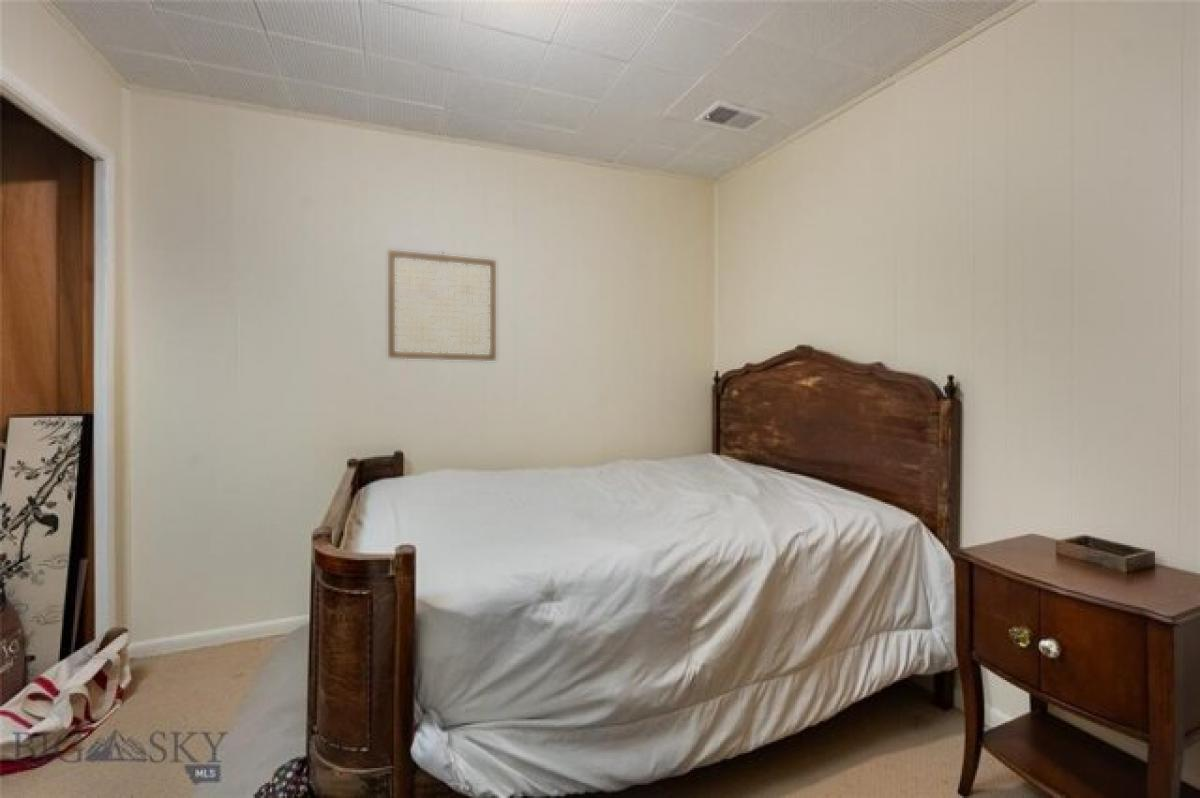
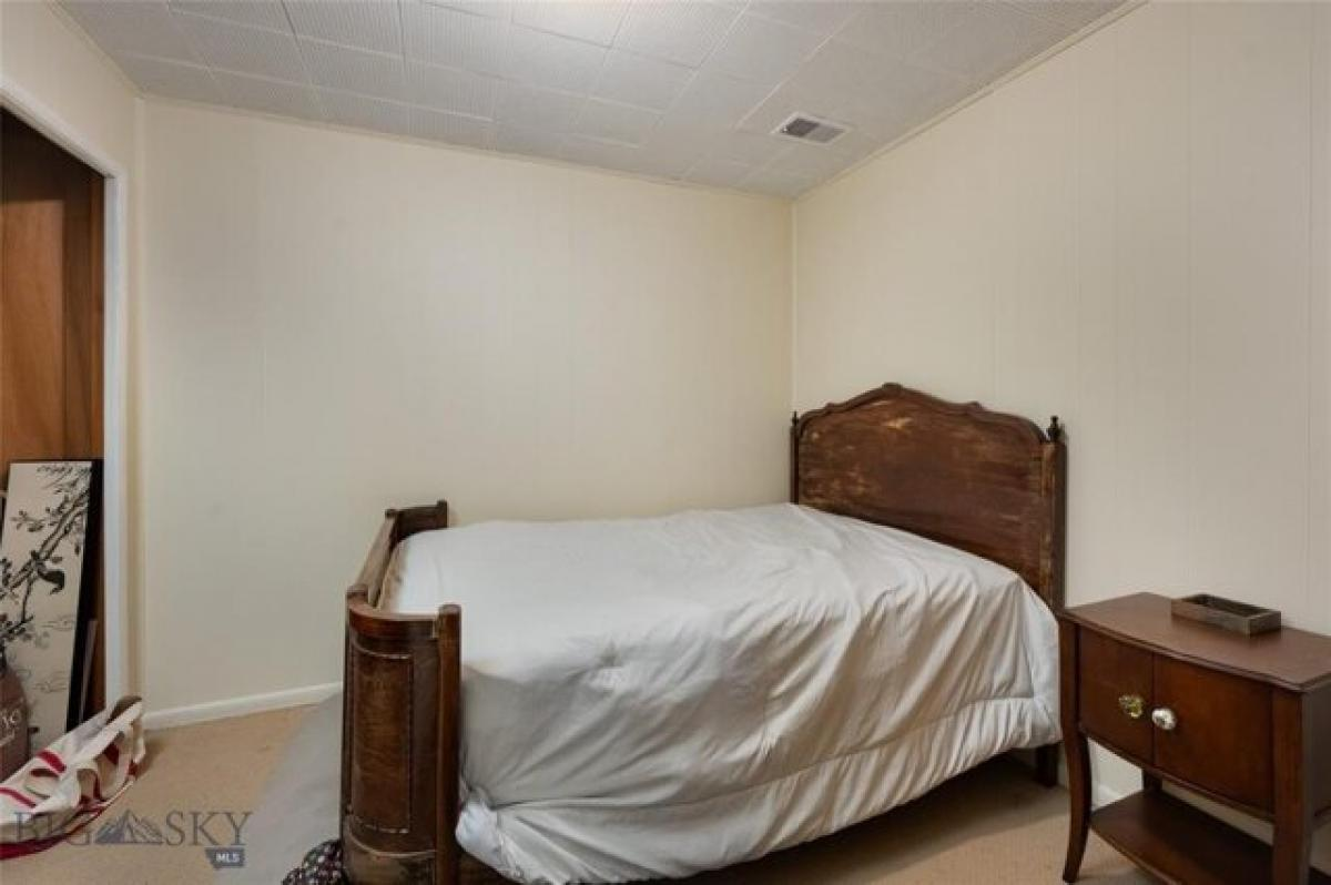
- wall art (443, 304)
